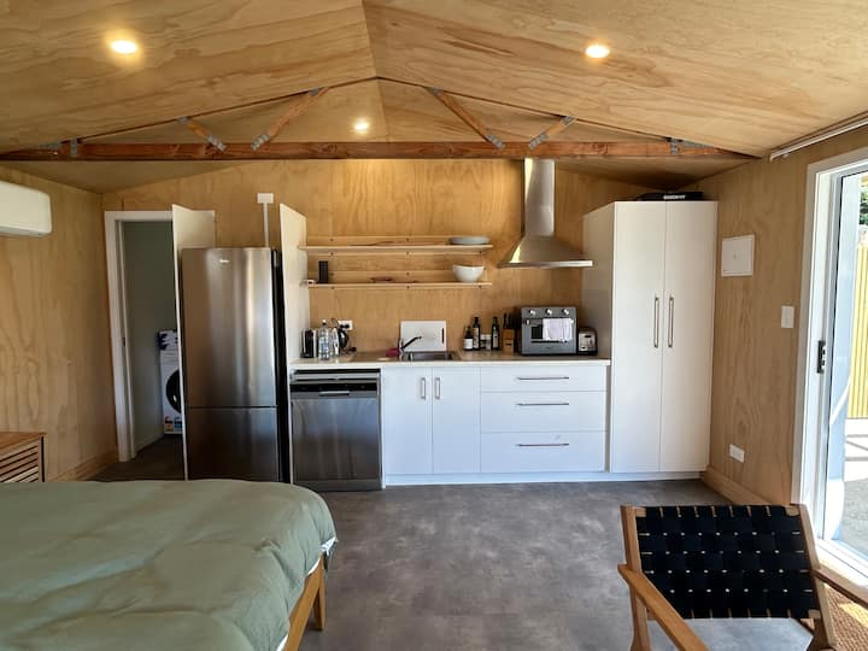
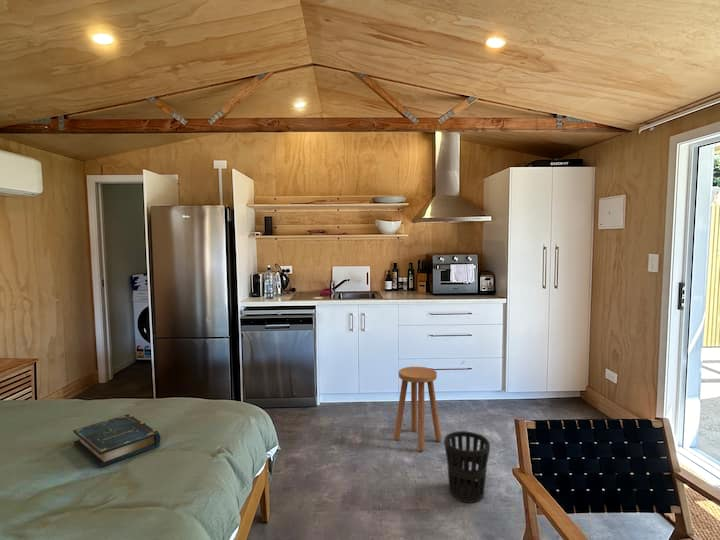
+ stool (418, 406)
+ book (117, 437)
+ wastebasket (466, 466)
